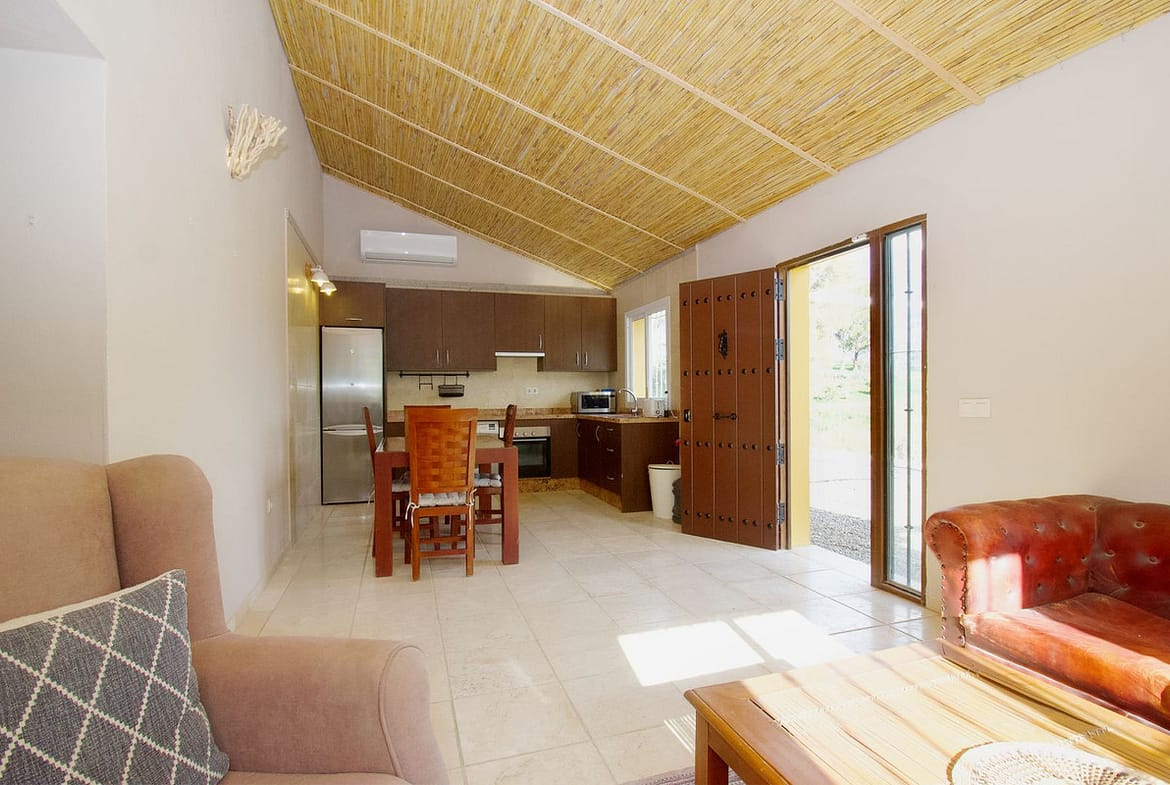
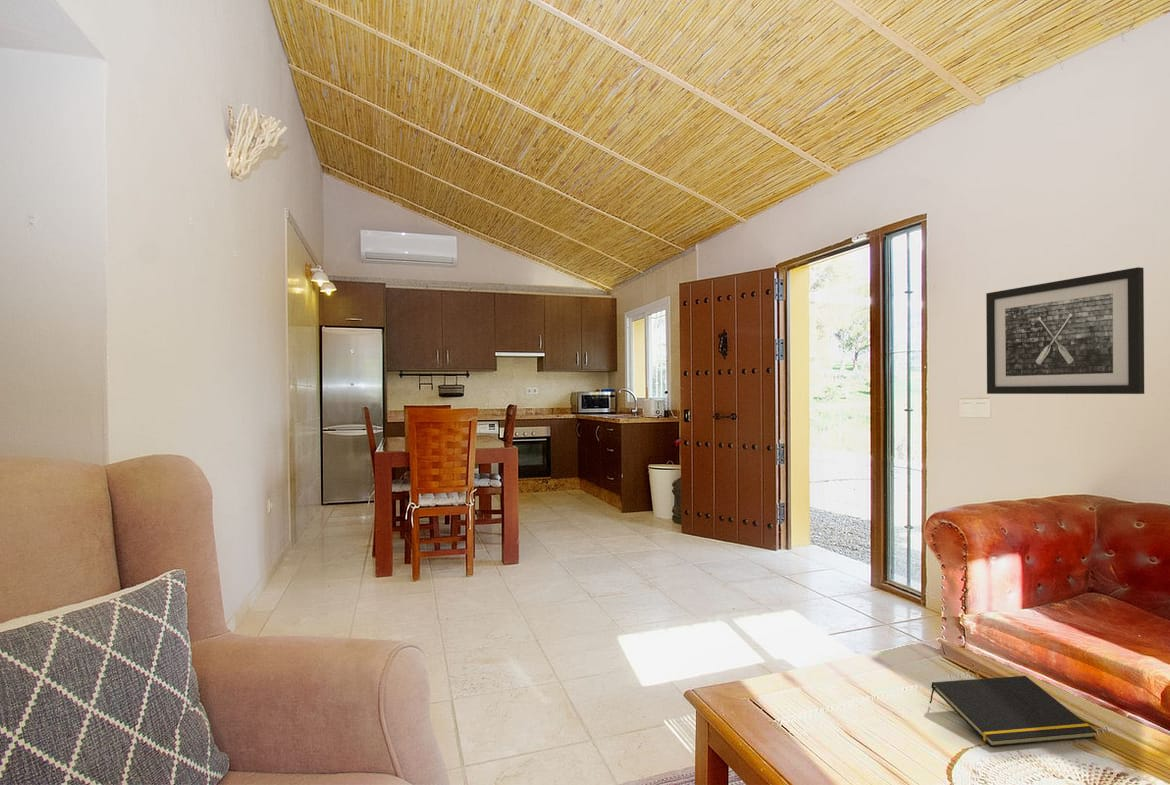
+ wall art (1056, 337)
+ notepad (1009, 708)
